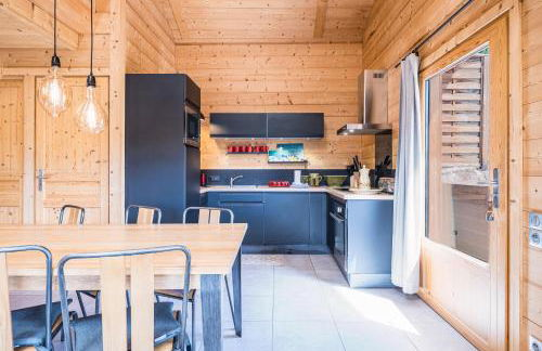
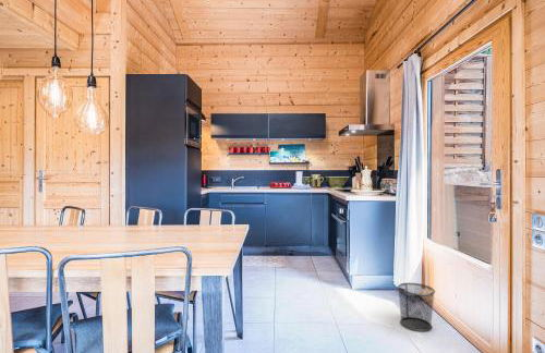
+ waste bin (414, 306)
